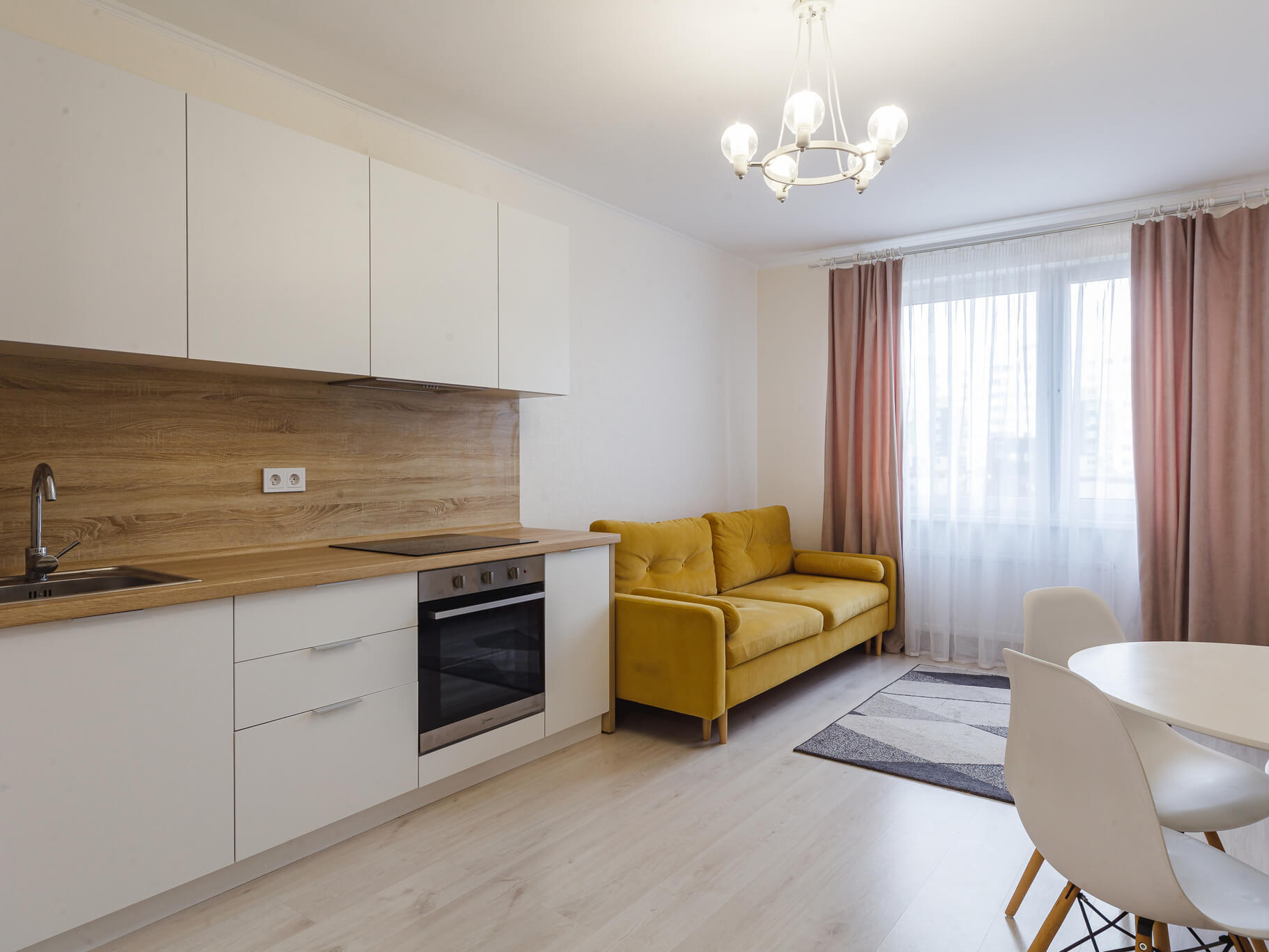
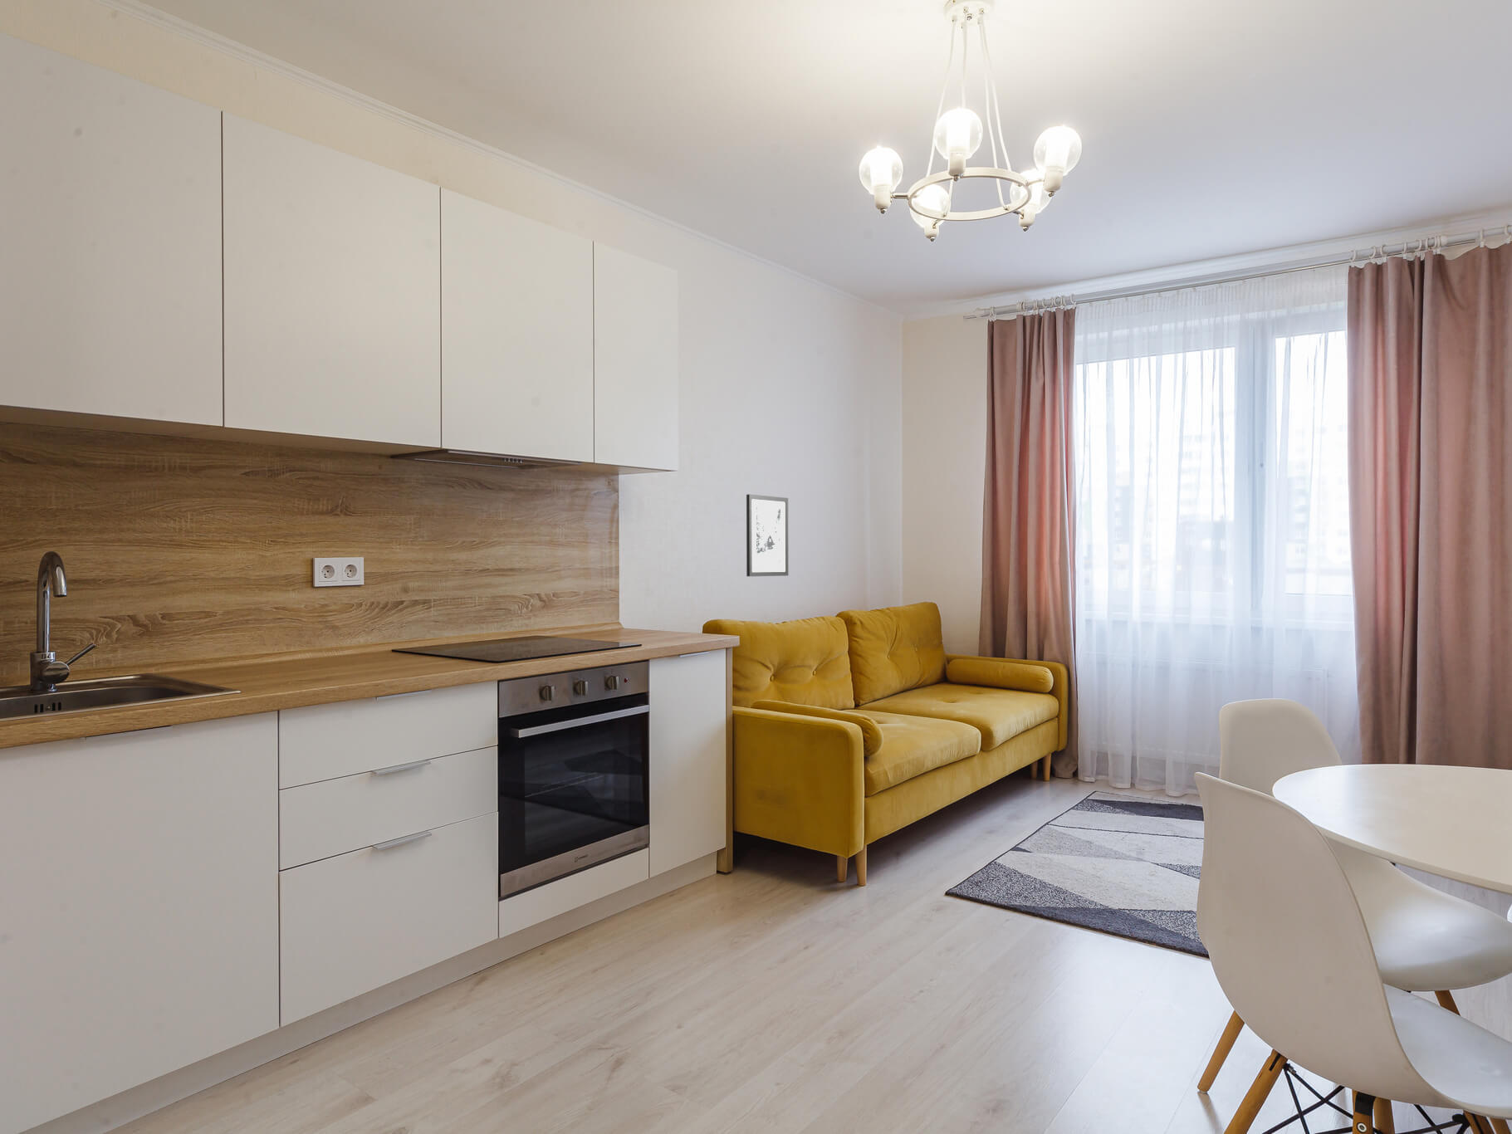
+ wall art (767, 536)
